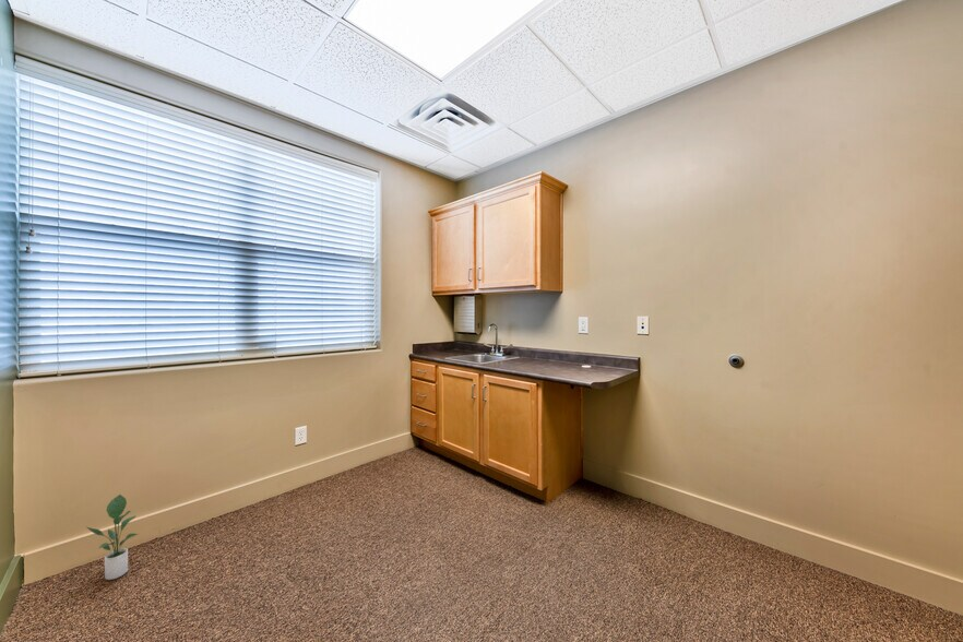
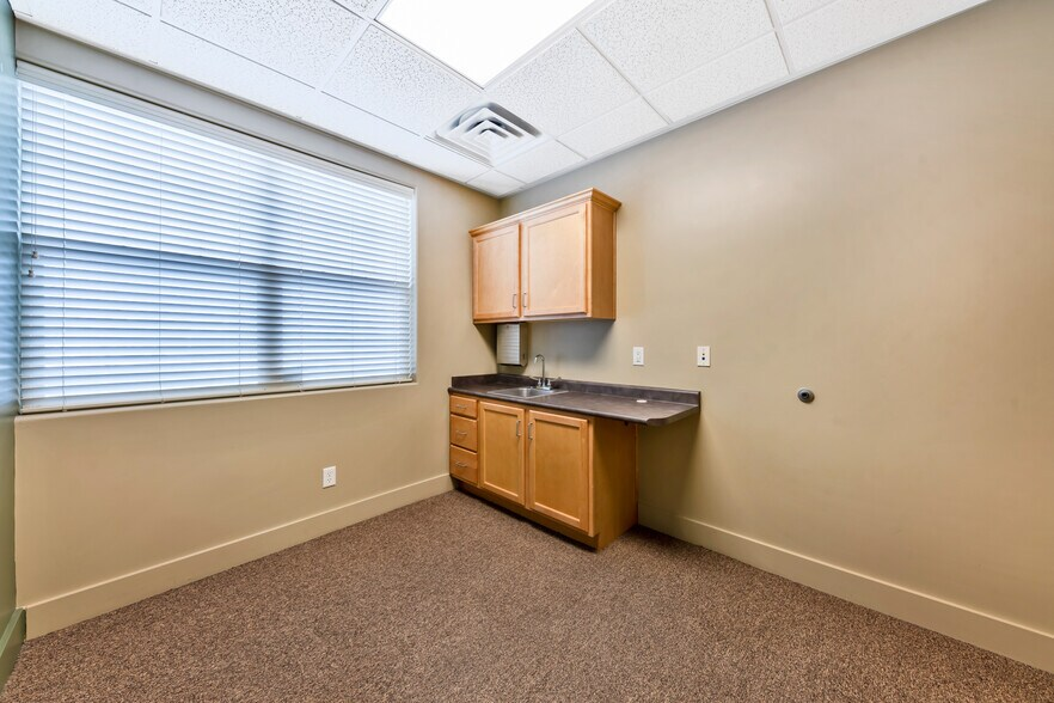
- potted plant (112, 538)
